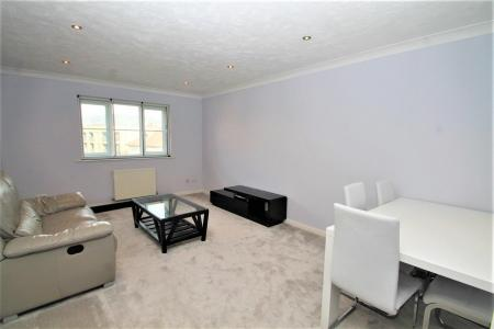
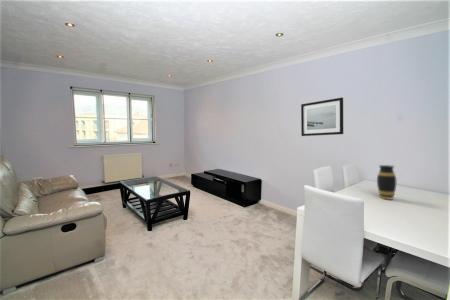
+ vase (386, 182)
+ wall art (320, 118)
